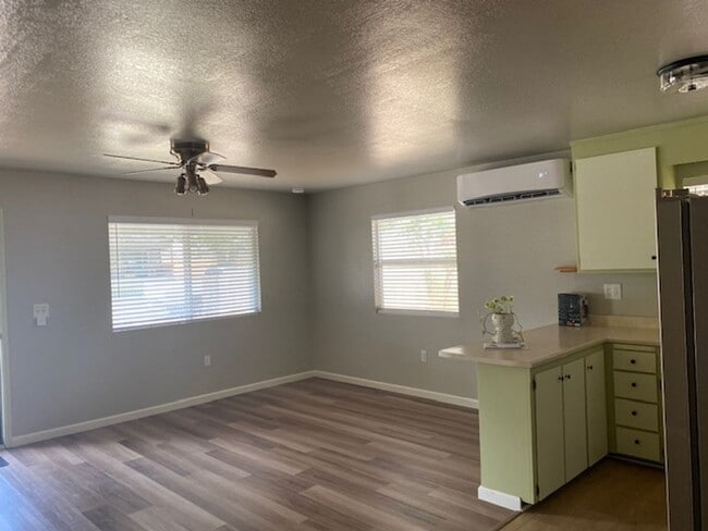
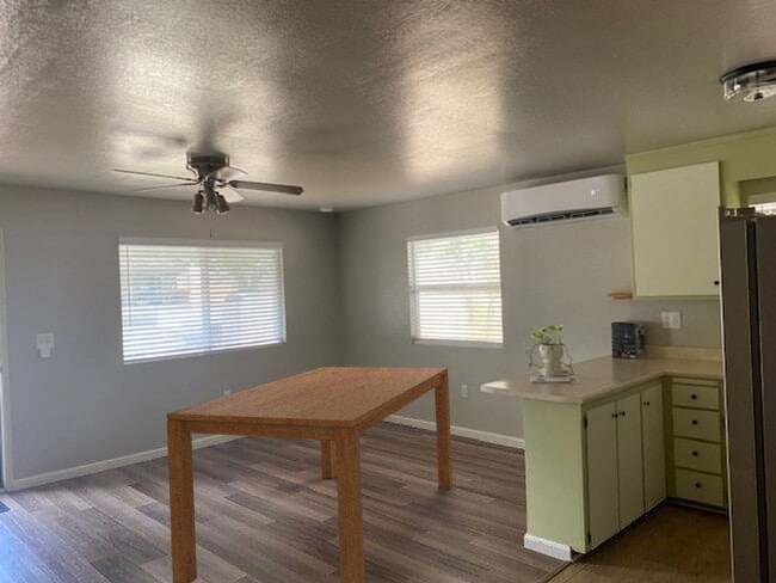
+ dining table (335, 455)
